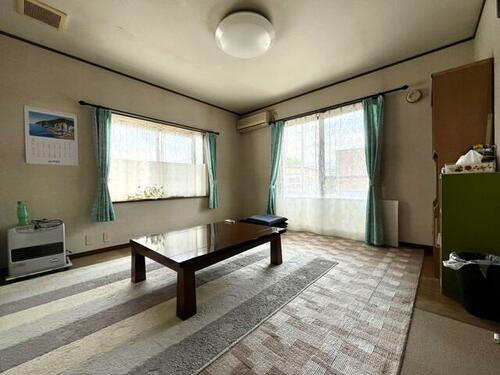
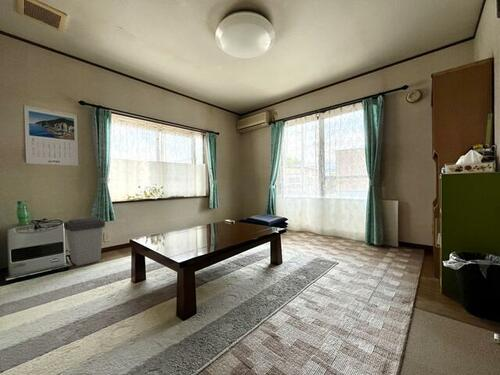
+ trash can (84, 240)
